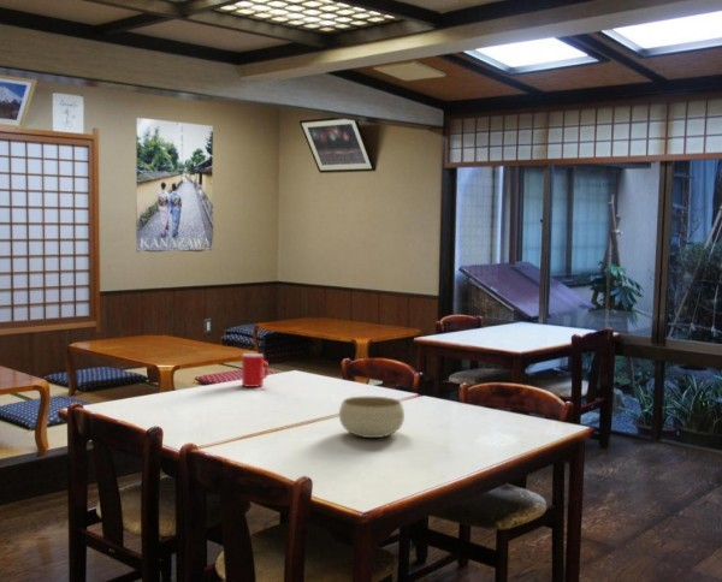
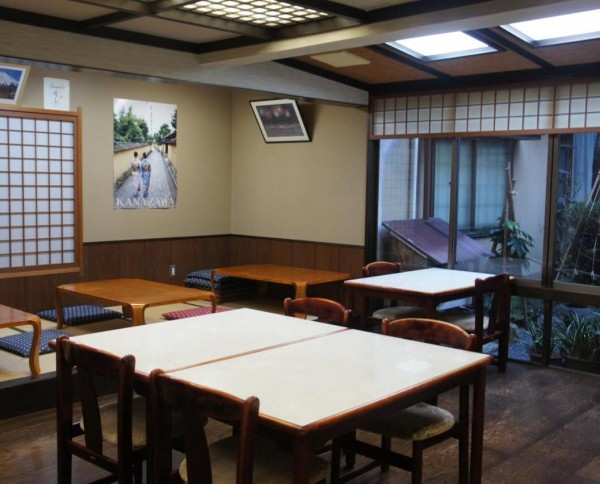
- bowl (371, 417)
- cup (254, 370)
